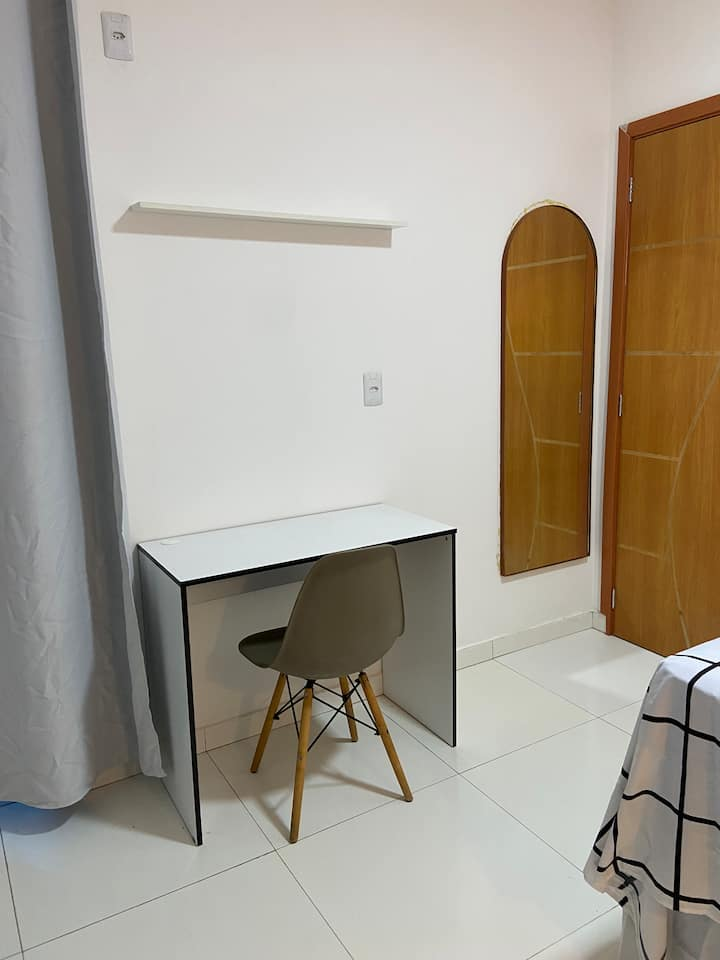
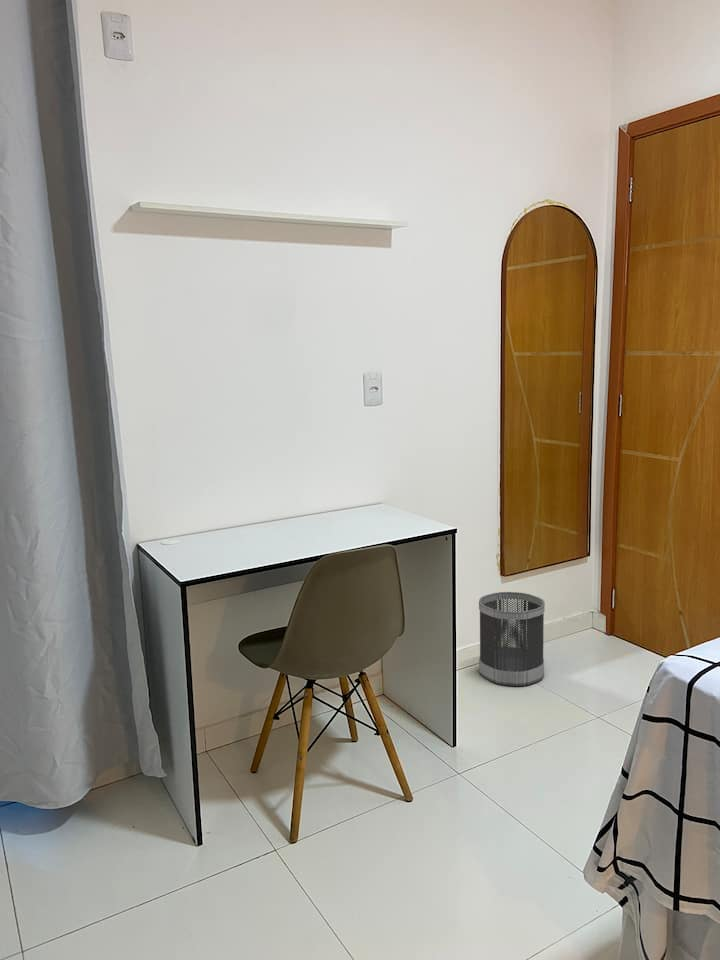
+ wastebasket (511, 637)
